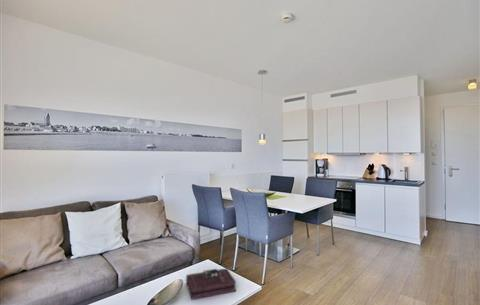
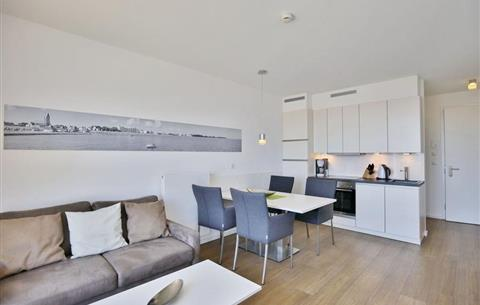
- book (211, 278)
